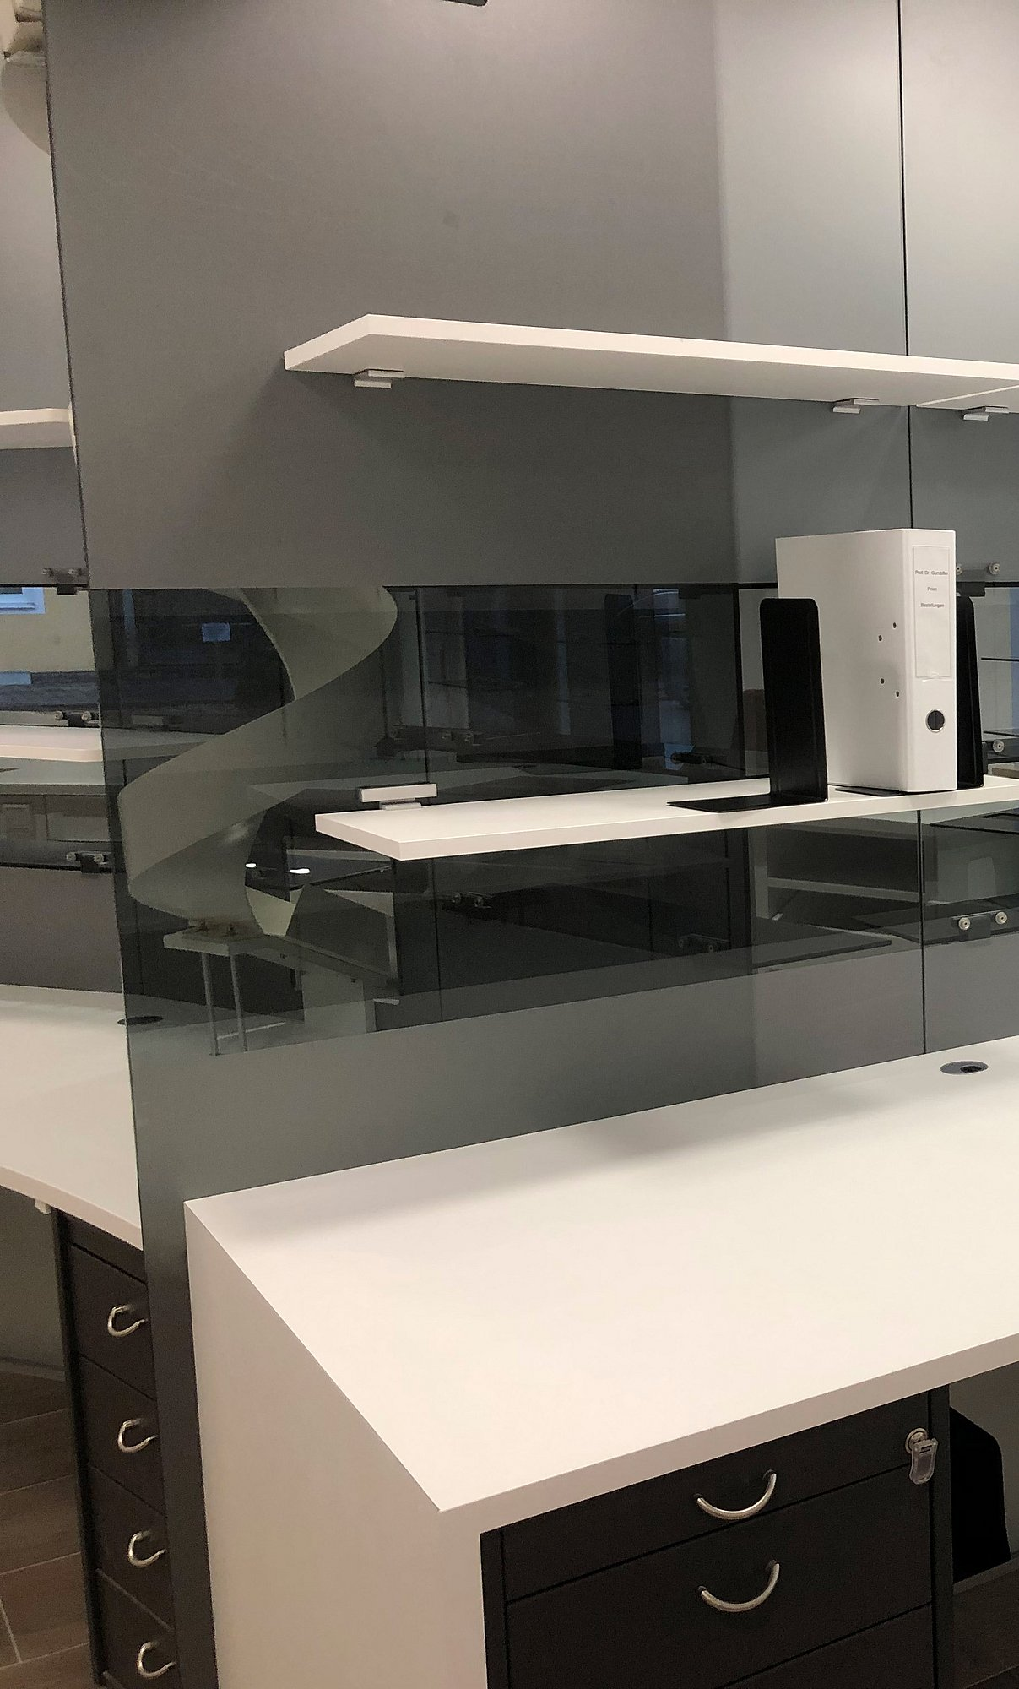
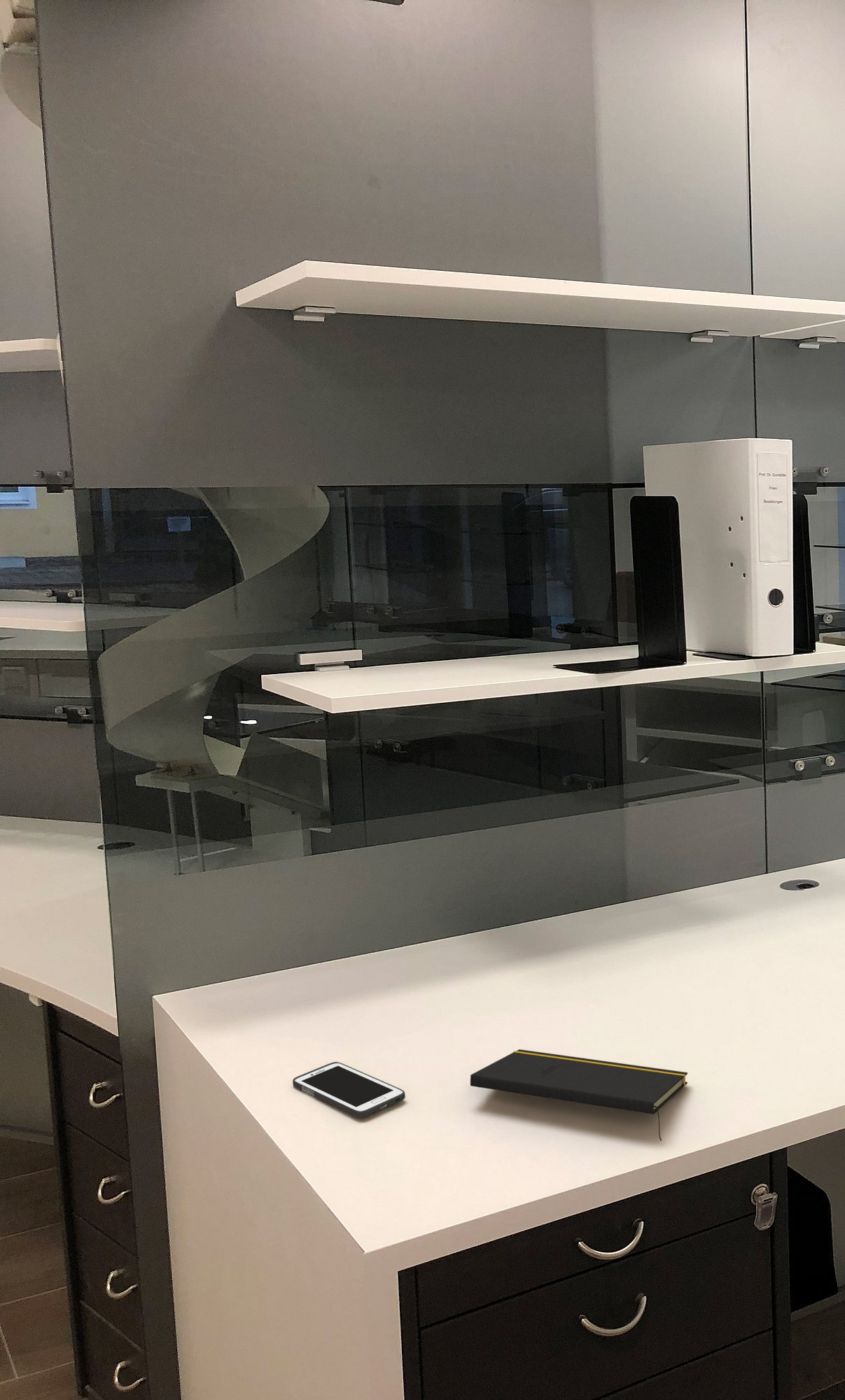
+ notepad (580, 1079)
+ cell phone (347, 1088)
